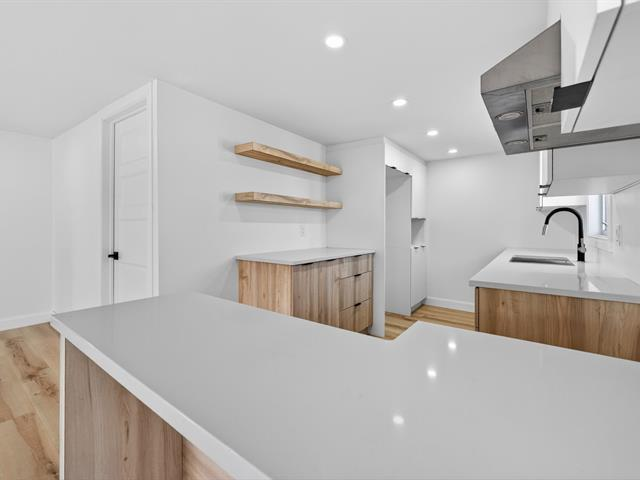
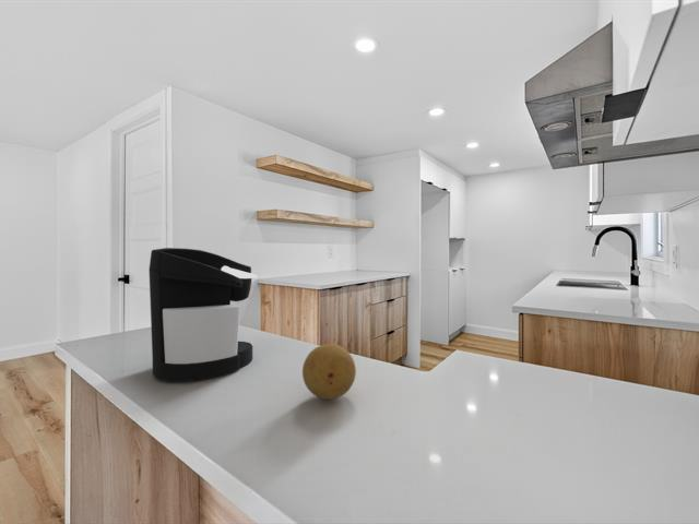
+ coffee maker (208, 307)
+ fruit (329, 370)
